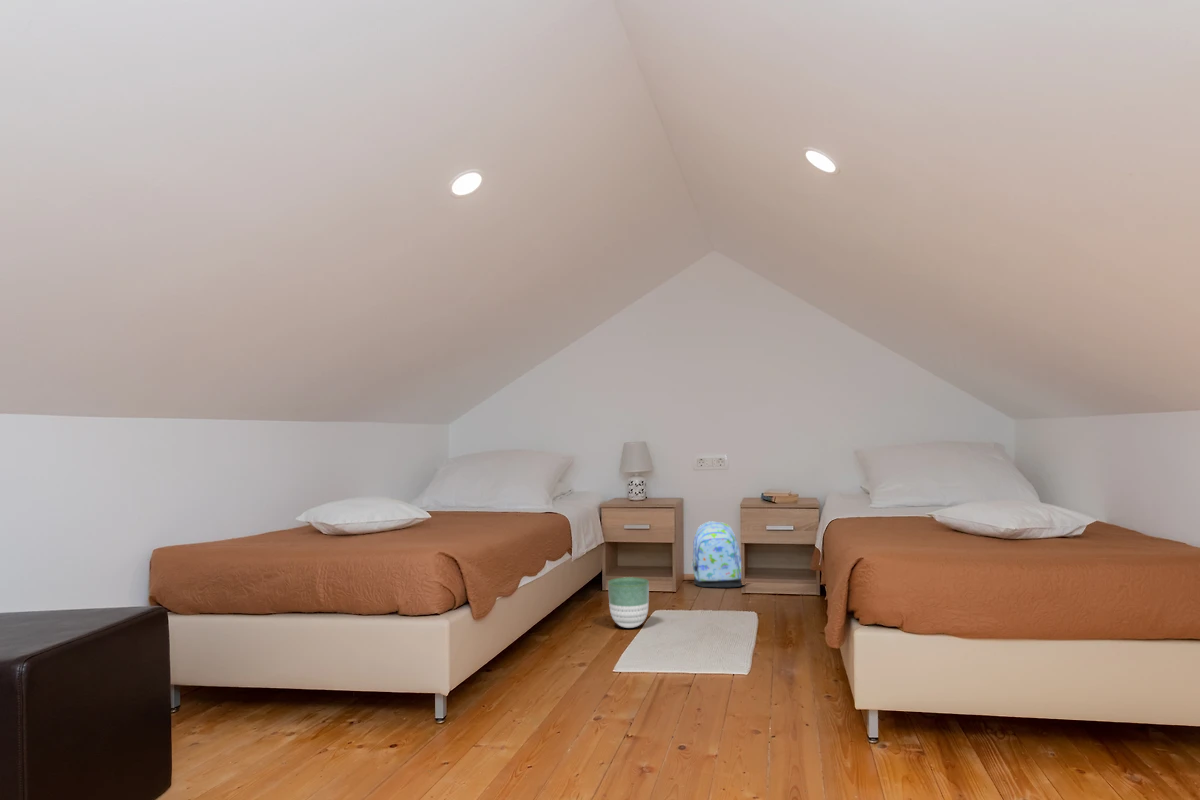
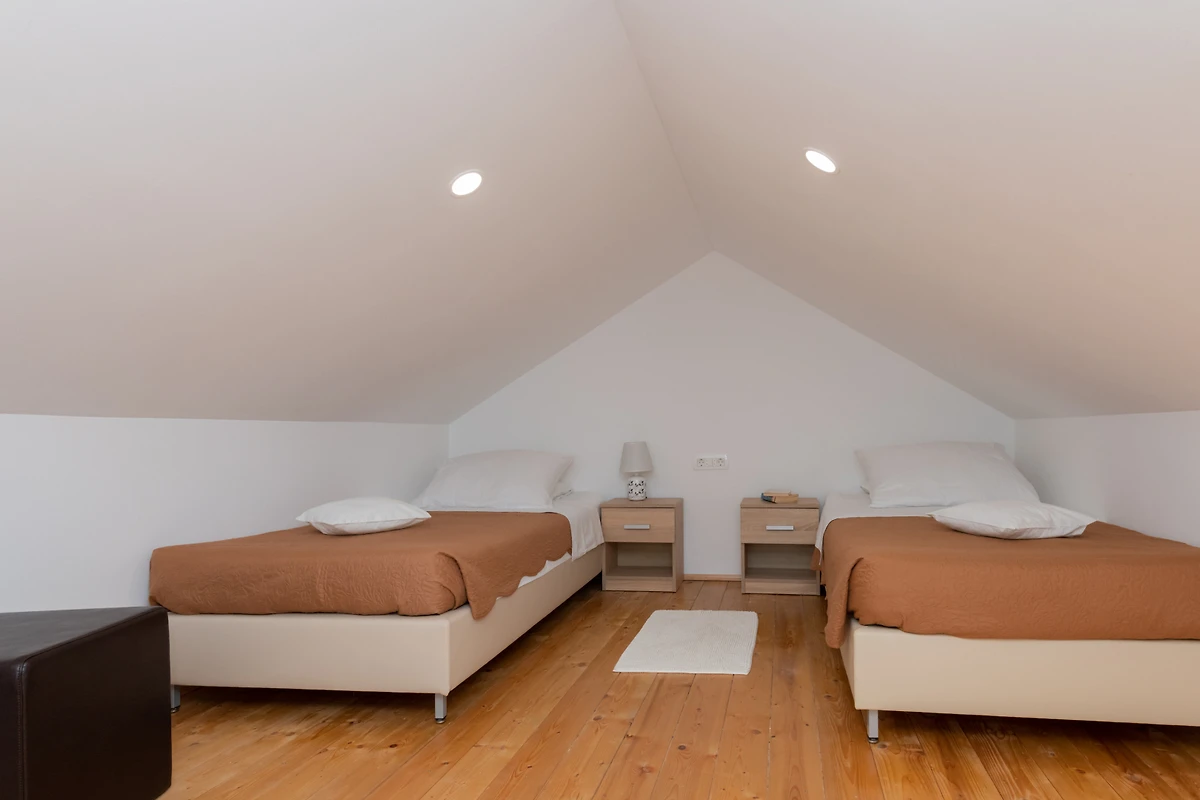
- backpack (716, 554)
- planter (628, 604)
